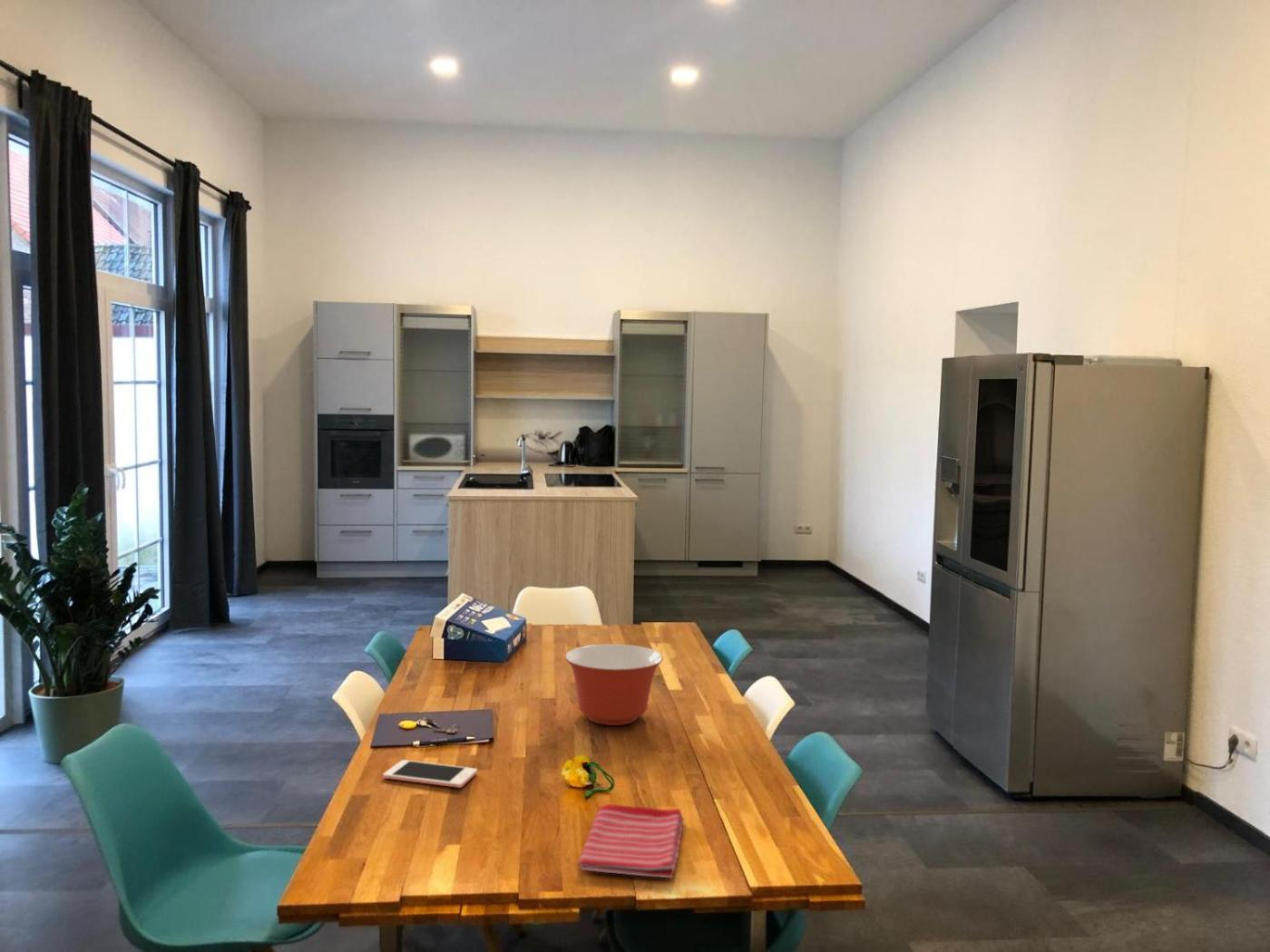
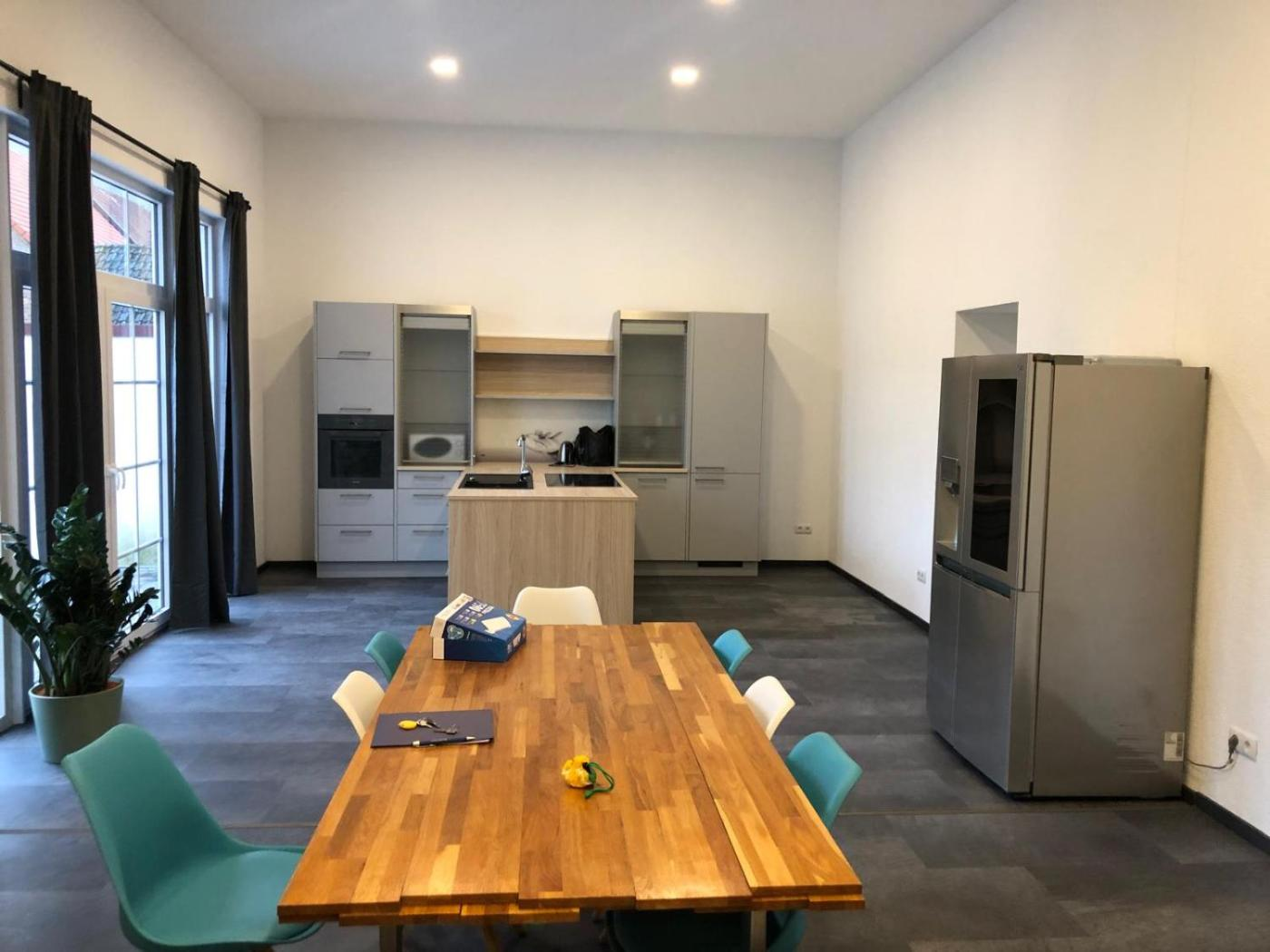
- mixing bowl (613, 686)
- dish towel (633, 838)
- cell phone (430, 773)
